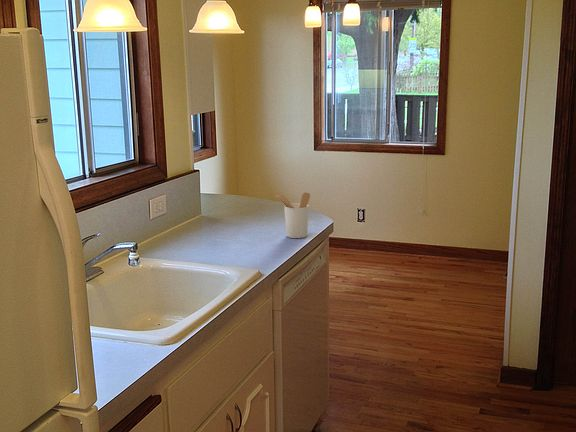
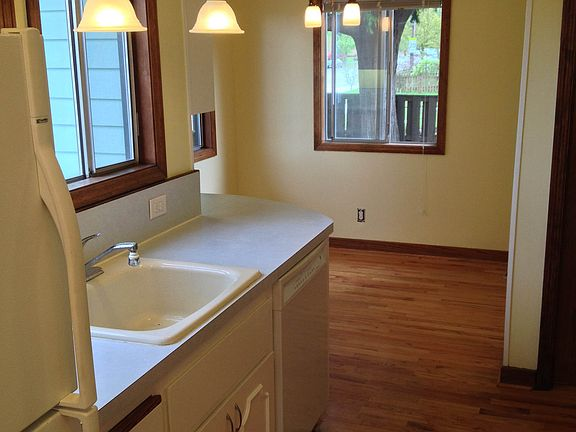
- utensil holder (292, 214)
